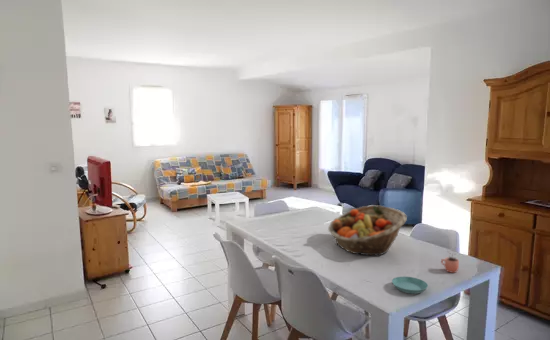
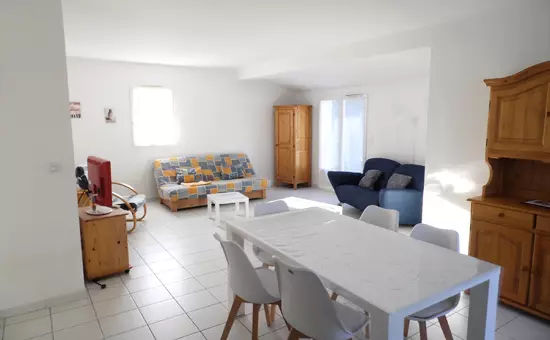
- saucer (409, 285)
- cocoa (450, 259)
- fruit basket (365, 228)
